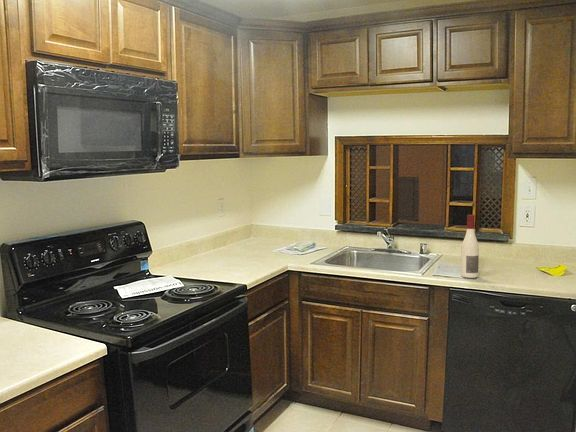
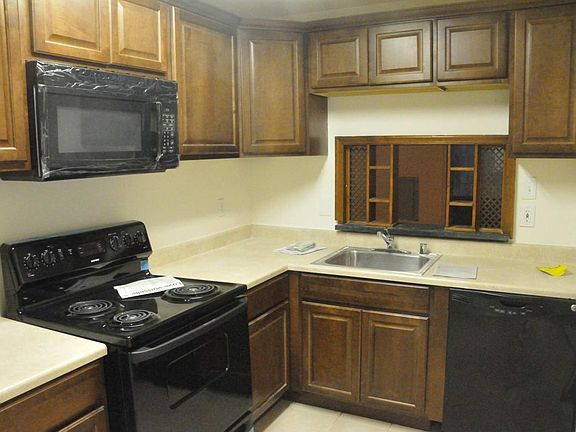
- alcohol (470, 245)
